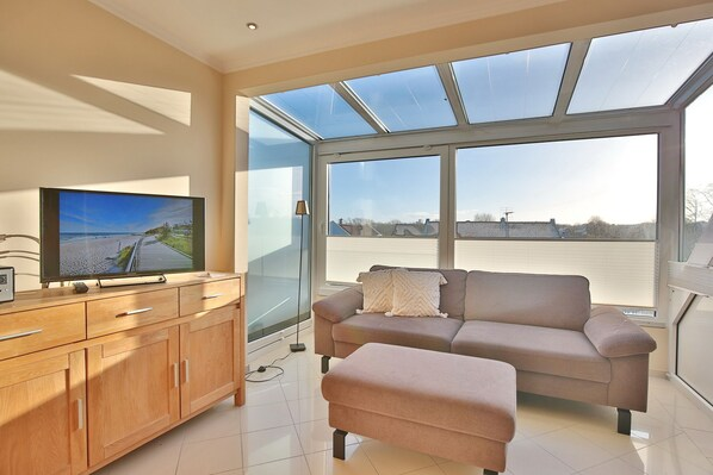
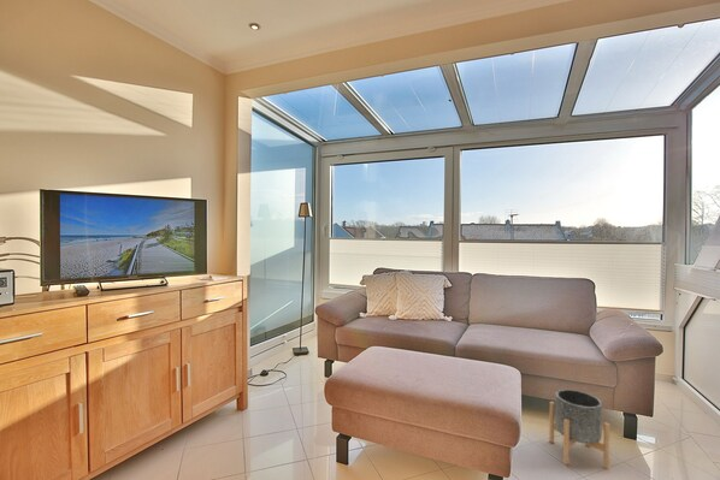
+ planter (577, 426)
